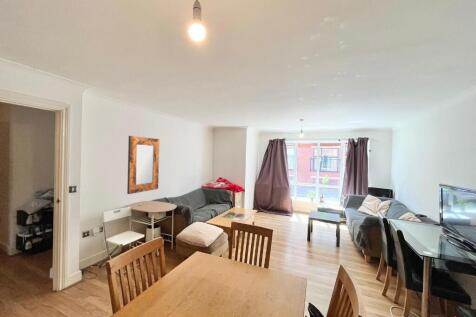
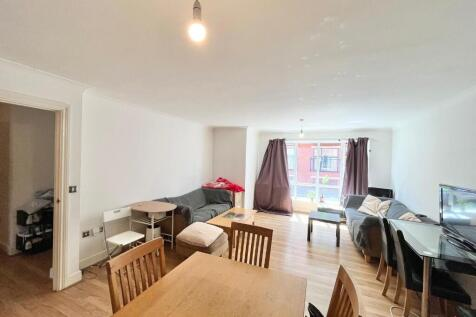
- home mirror (144, 164)
